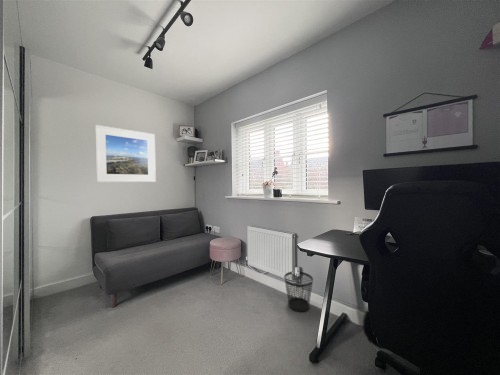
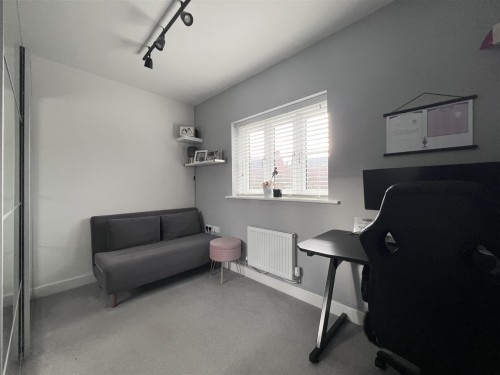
- wastebasket (298, 291)
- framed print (128, 156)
